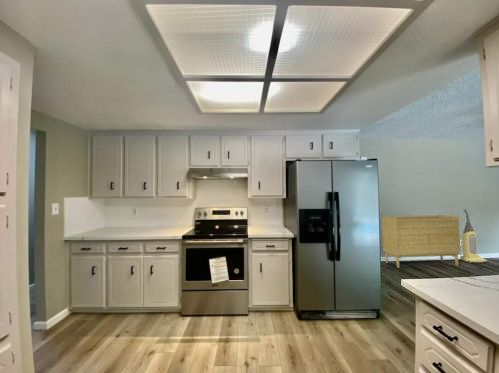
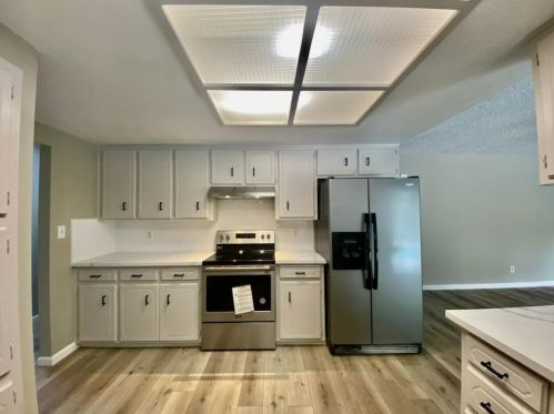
- sideboard (419, 240)
- vacuum cleaner (471, 235)
